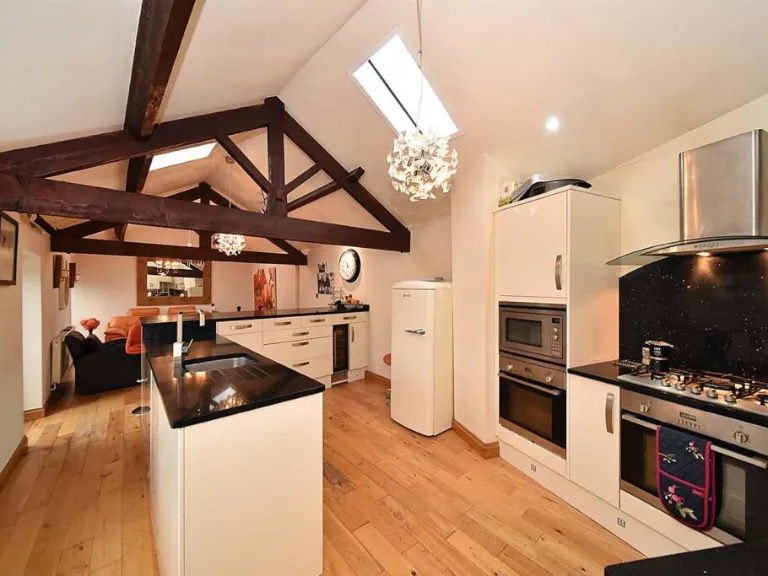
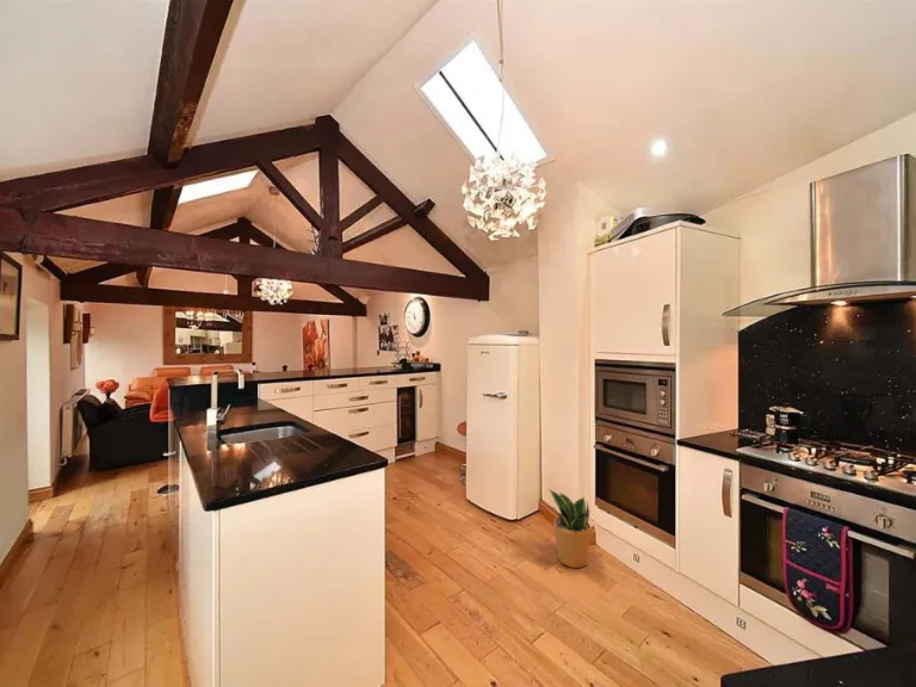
+ potted plant (570, 530)
